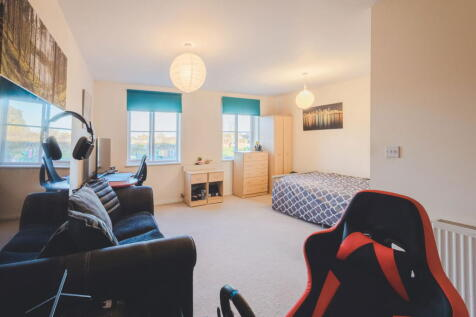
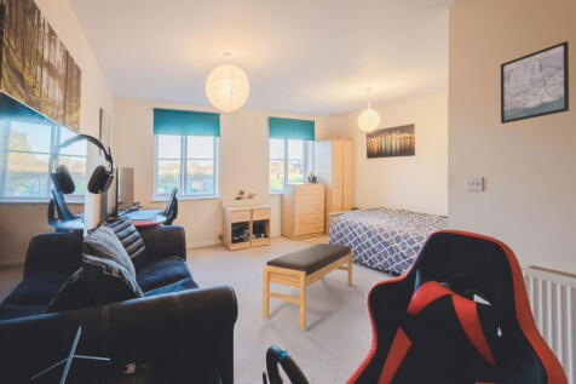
+ bench (313, 275)
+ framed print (531, 85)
